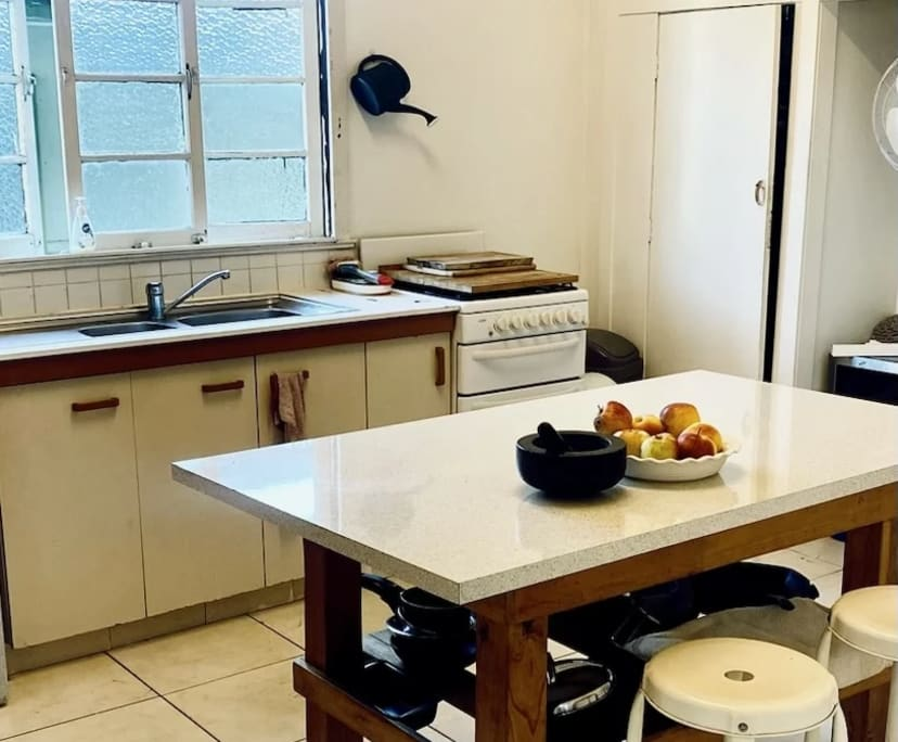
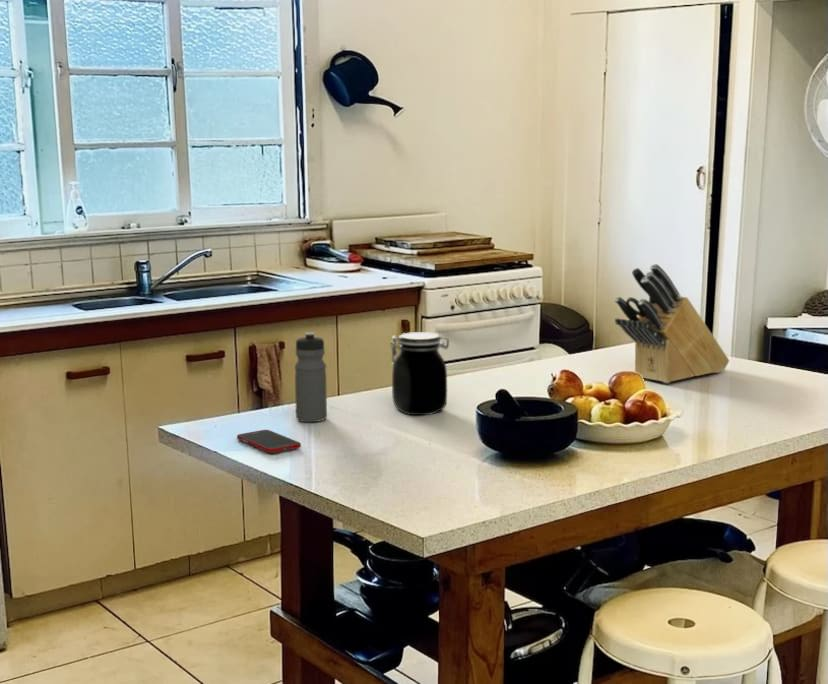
+ water bottle (310, 375)
+ knife block (672, 319)
+ jar (419, 373)
+ cell phone (268, 441)
